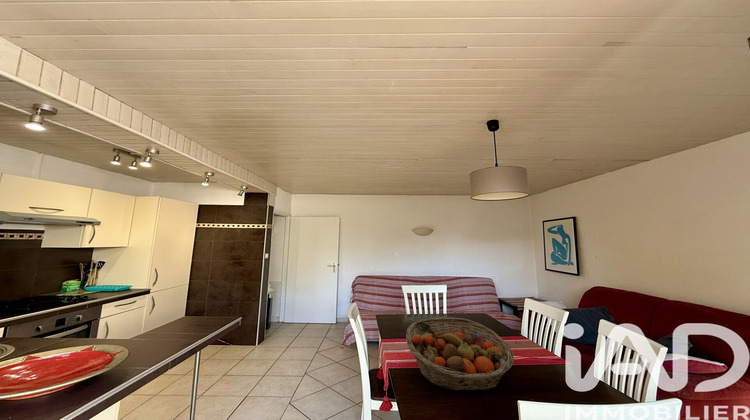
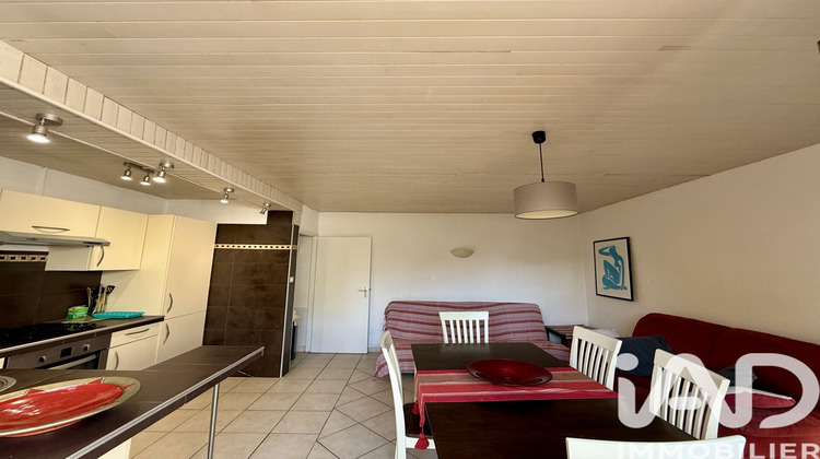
- fruit basket (456, 350)
